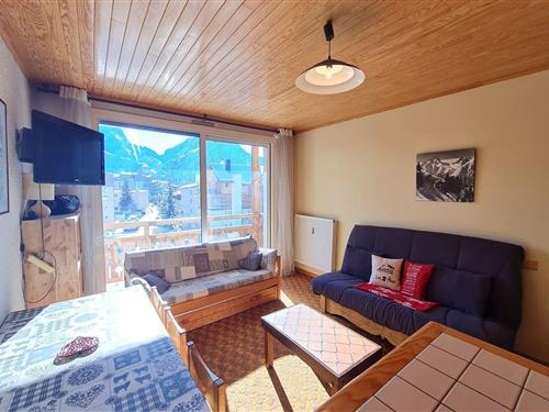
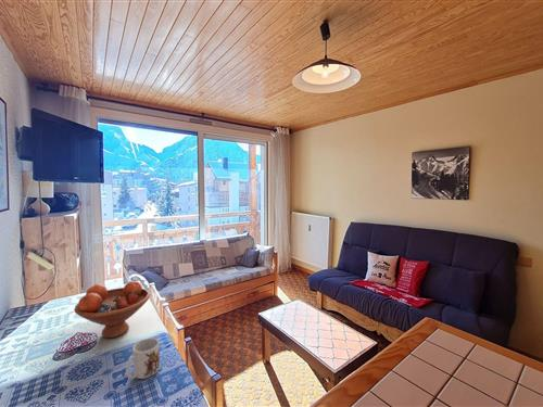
+ fruit bowl (114, 309)
+ mug (142, 360)
